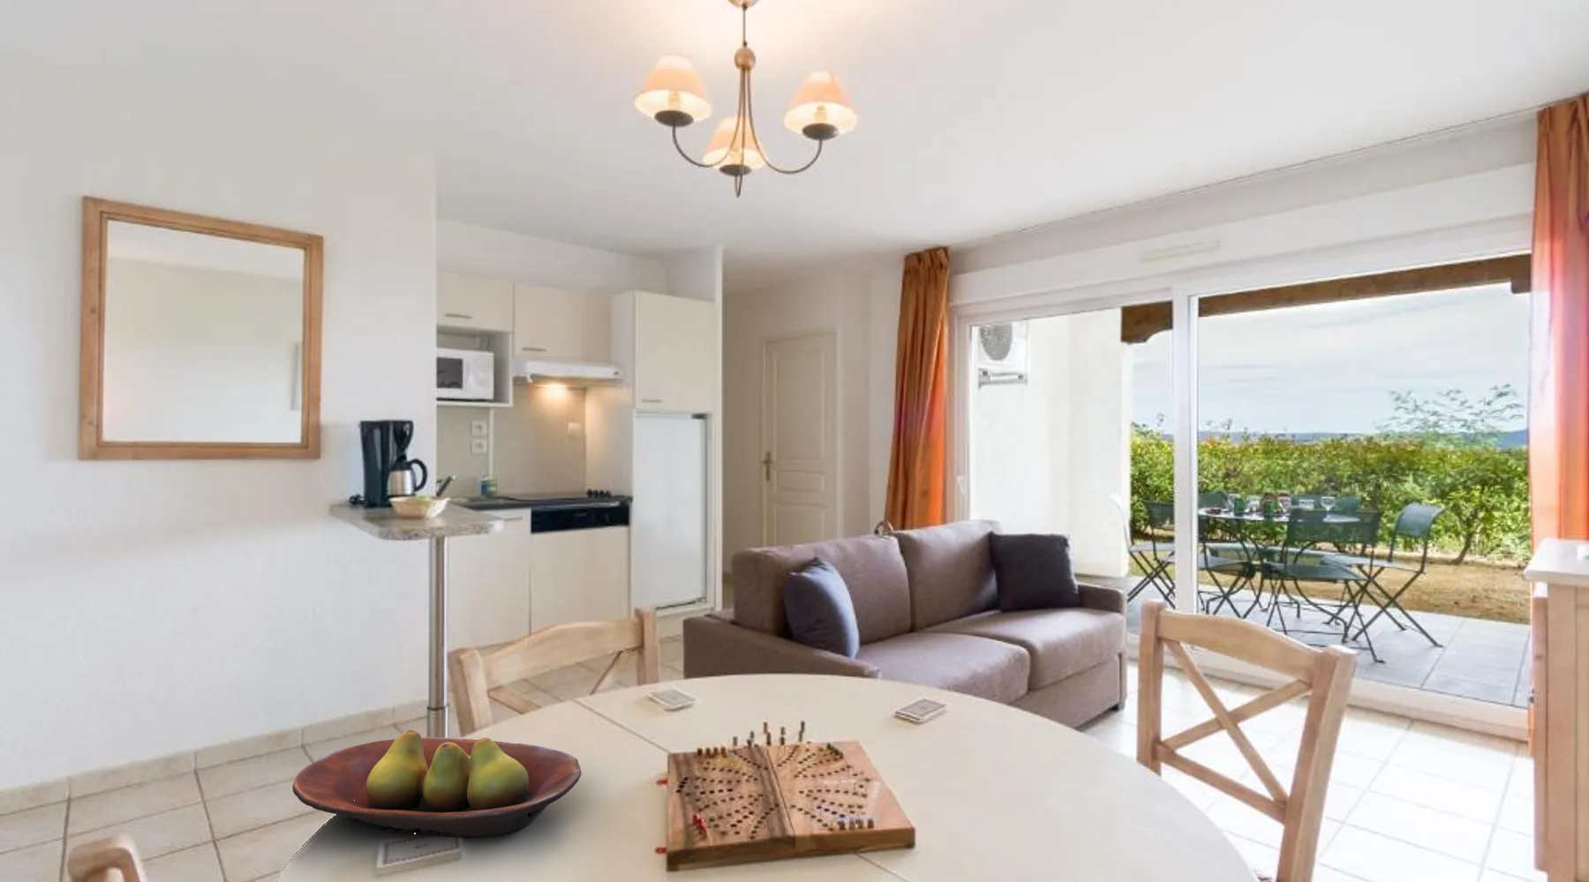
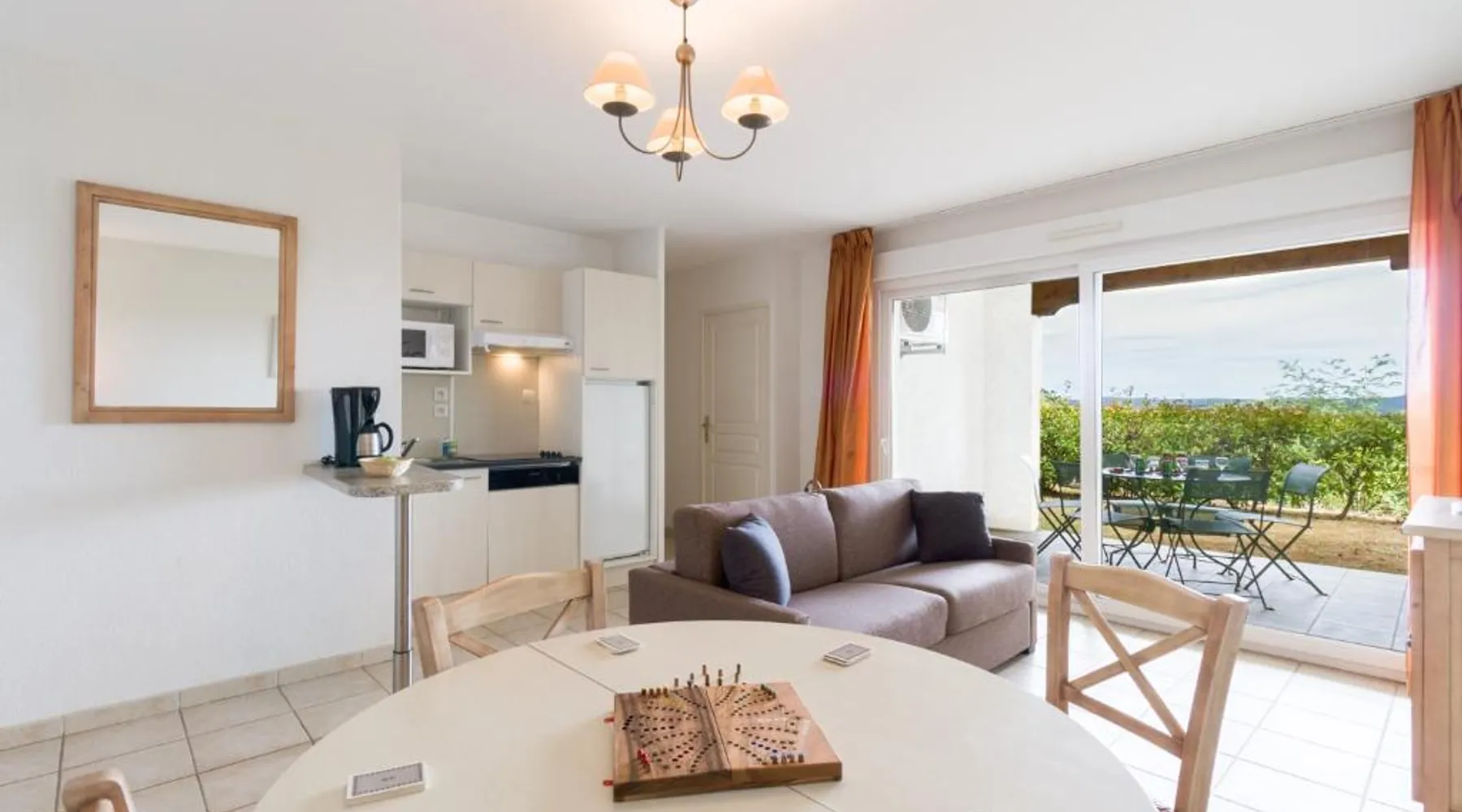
- fruit bowl (440, 776)
